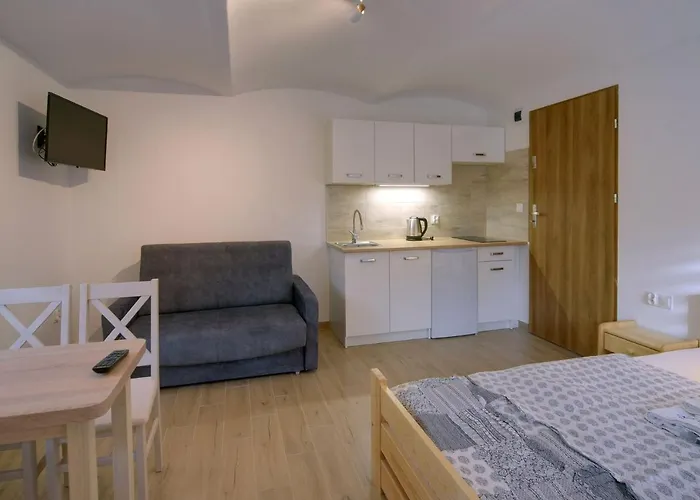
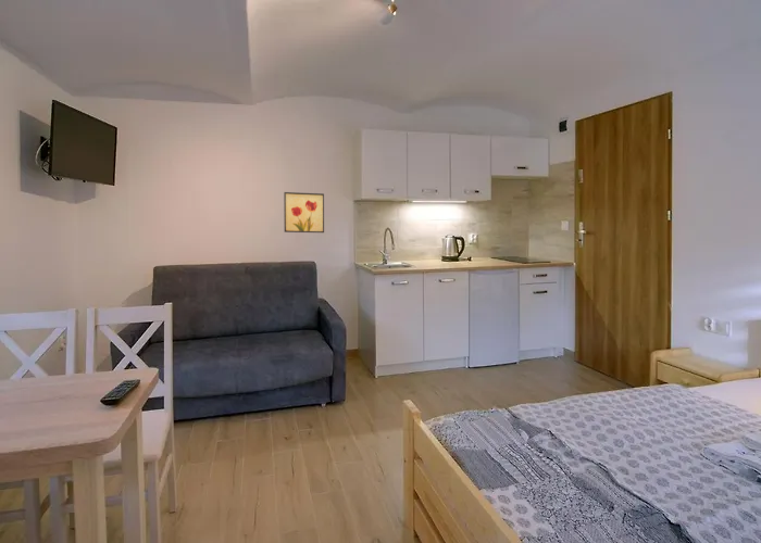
+ wall art (303, 212)
